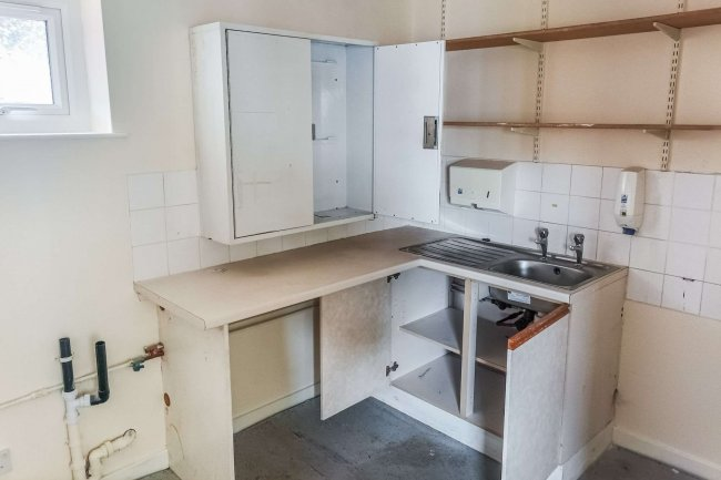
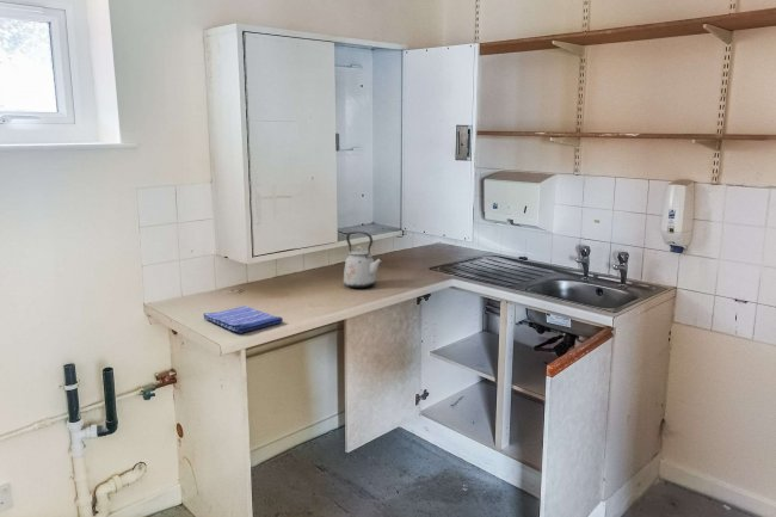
+ dish towel (242, 316)
+ kettle (364, 259)
